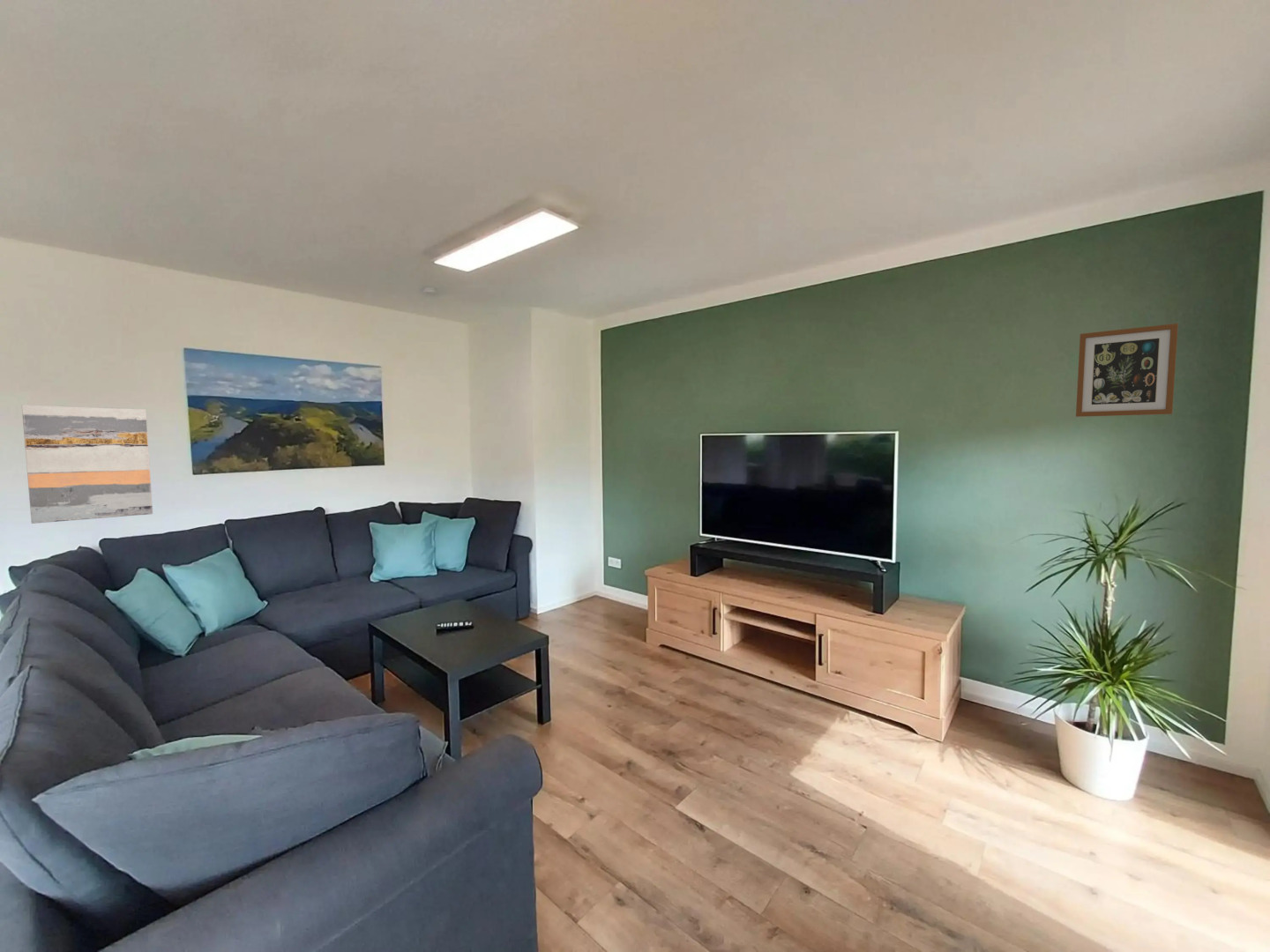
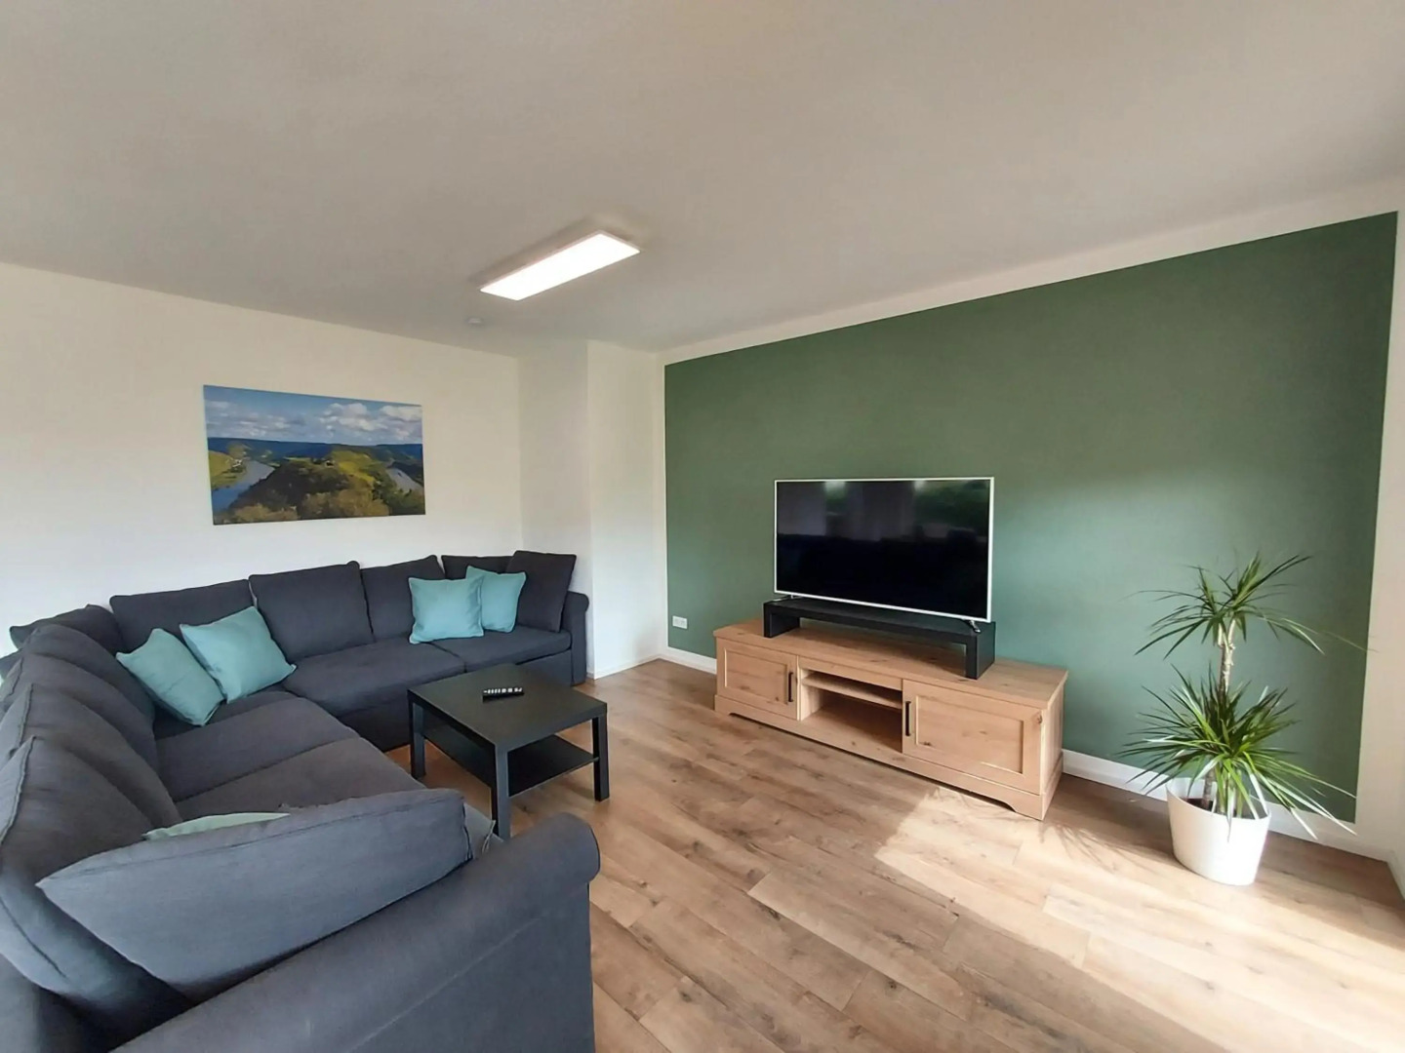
- wall art (91, 463)
- wall art (1124, 372)
